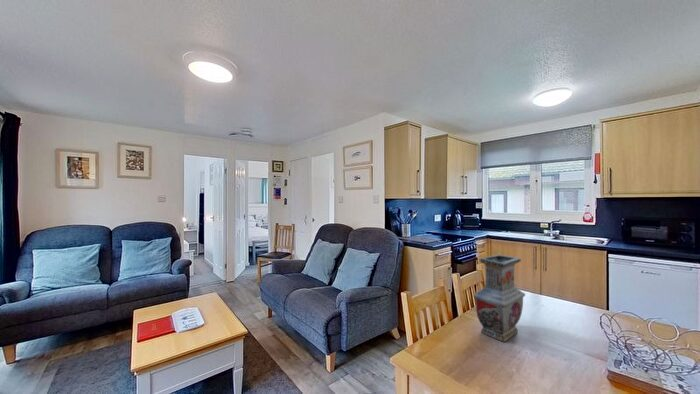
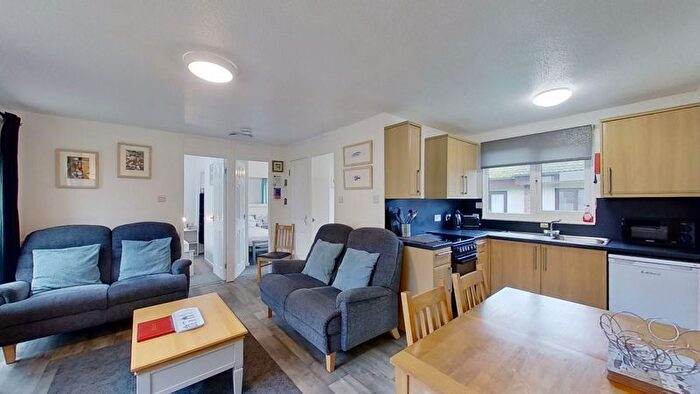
- vase (499, 294)
